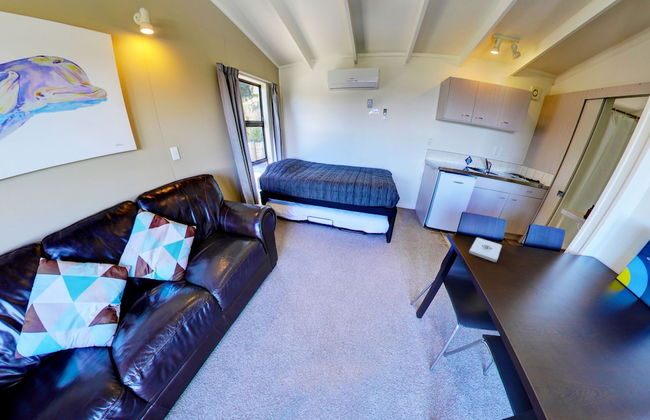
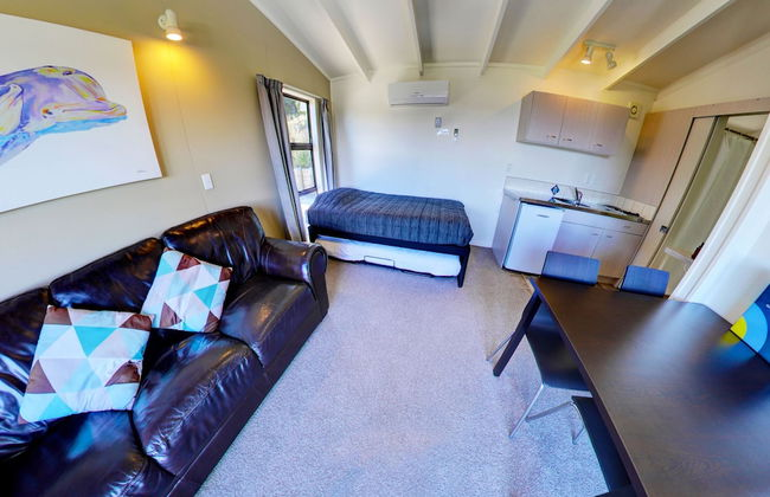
- notepad (485, 248)
